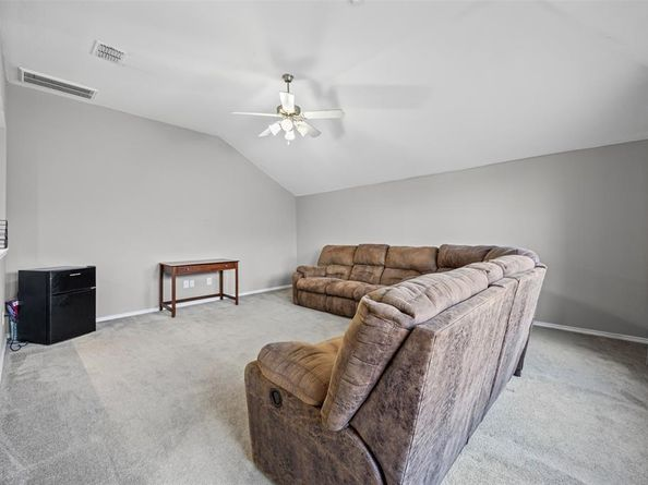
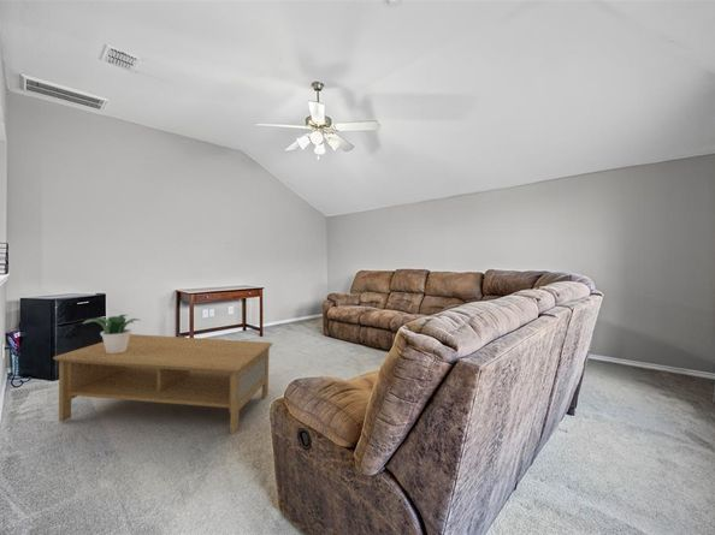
+ potted plant (112, 333)
+ coffee table (173, 378)
